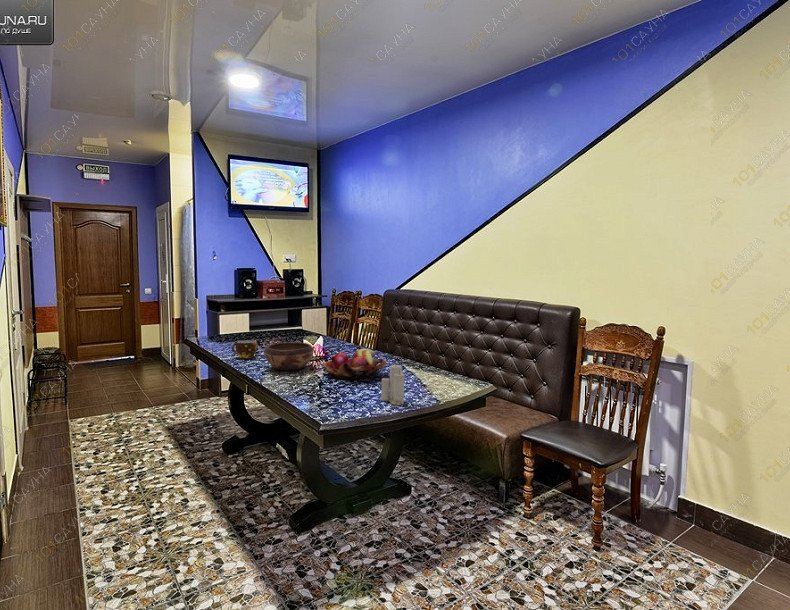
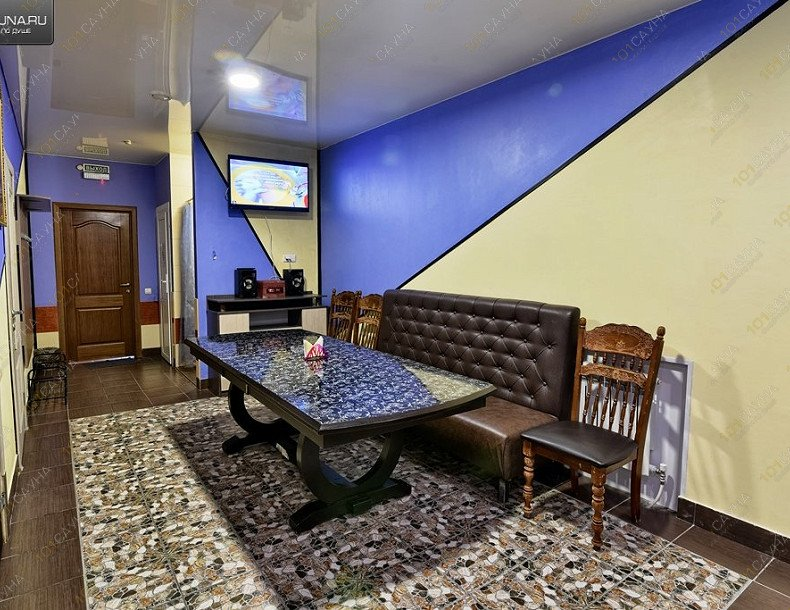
- candle (393, 381)
- fruit basket (356, 362)
- cup (245, 349)
- decorative bowl (289, 356)
